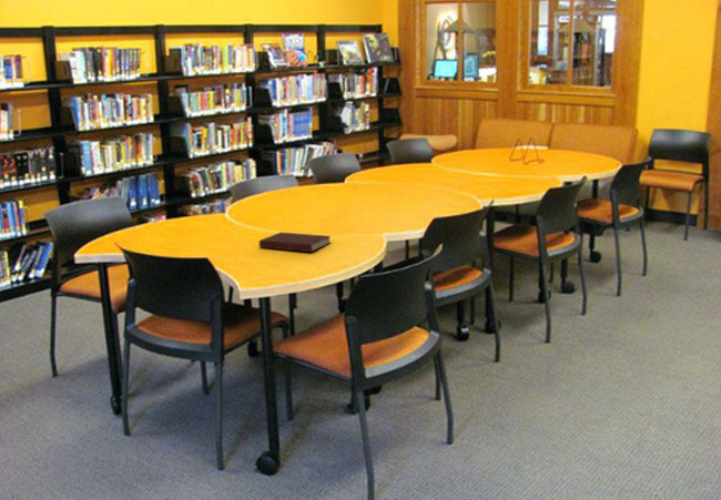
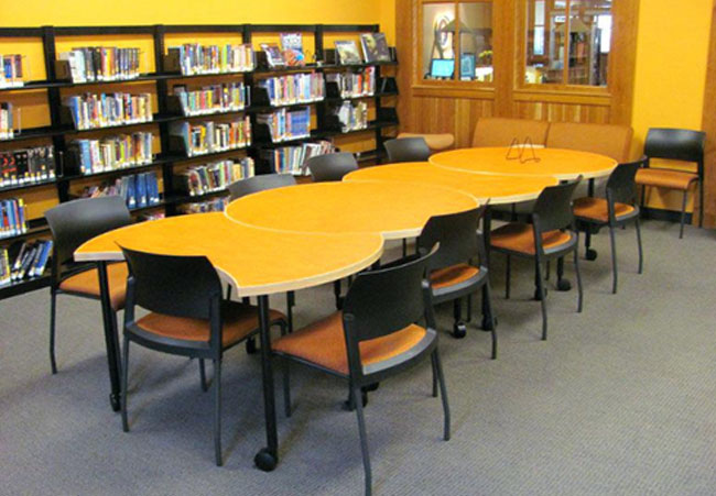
- notebook (295, 242)
